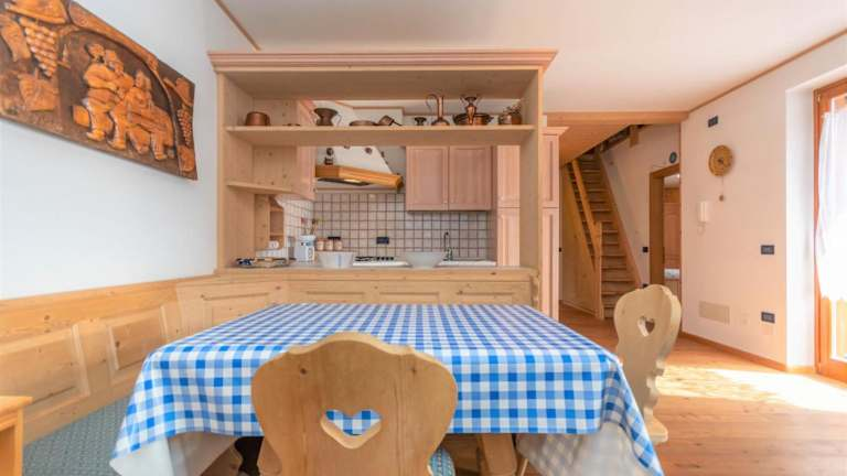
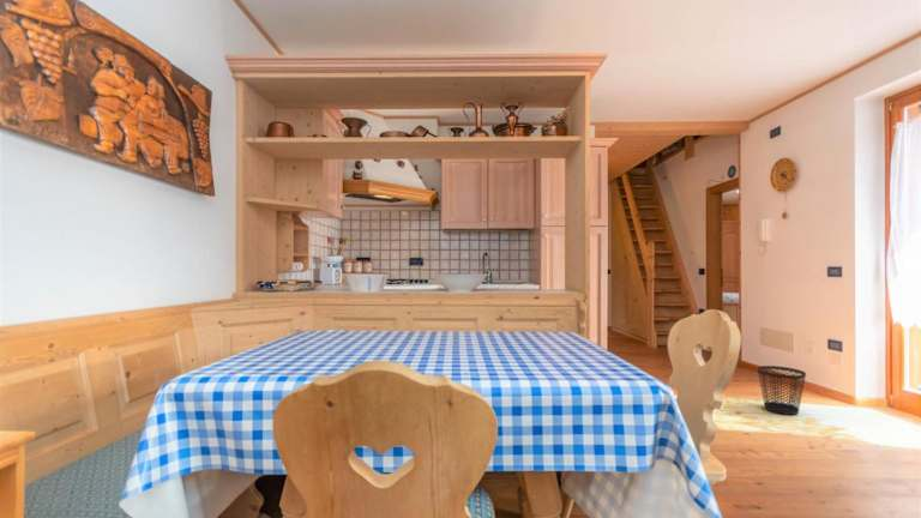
+ wastebasket (781, 390)
